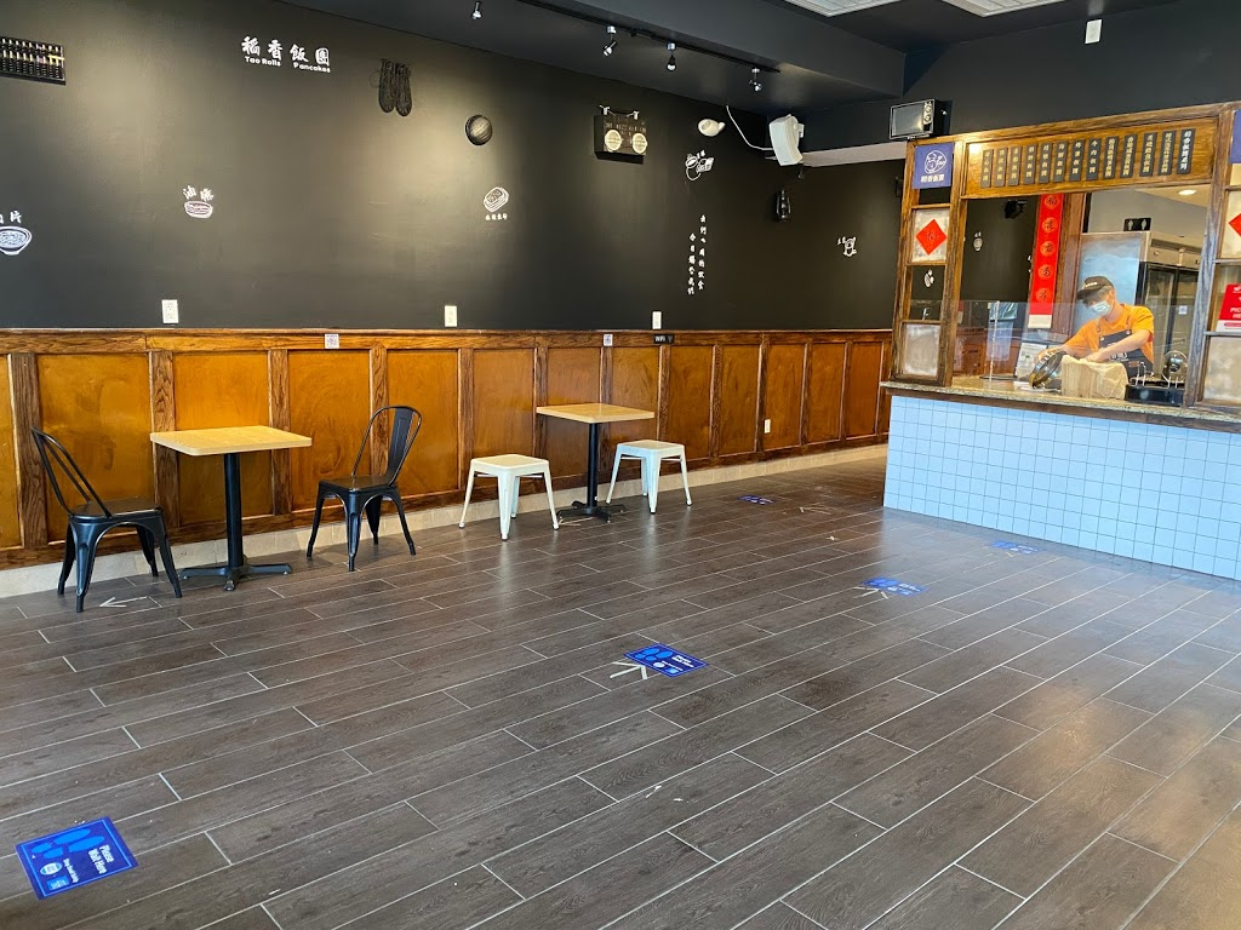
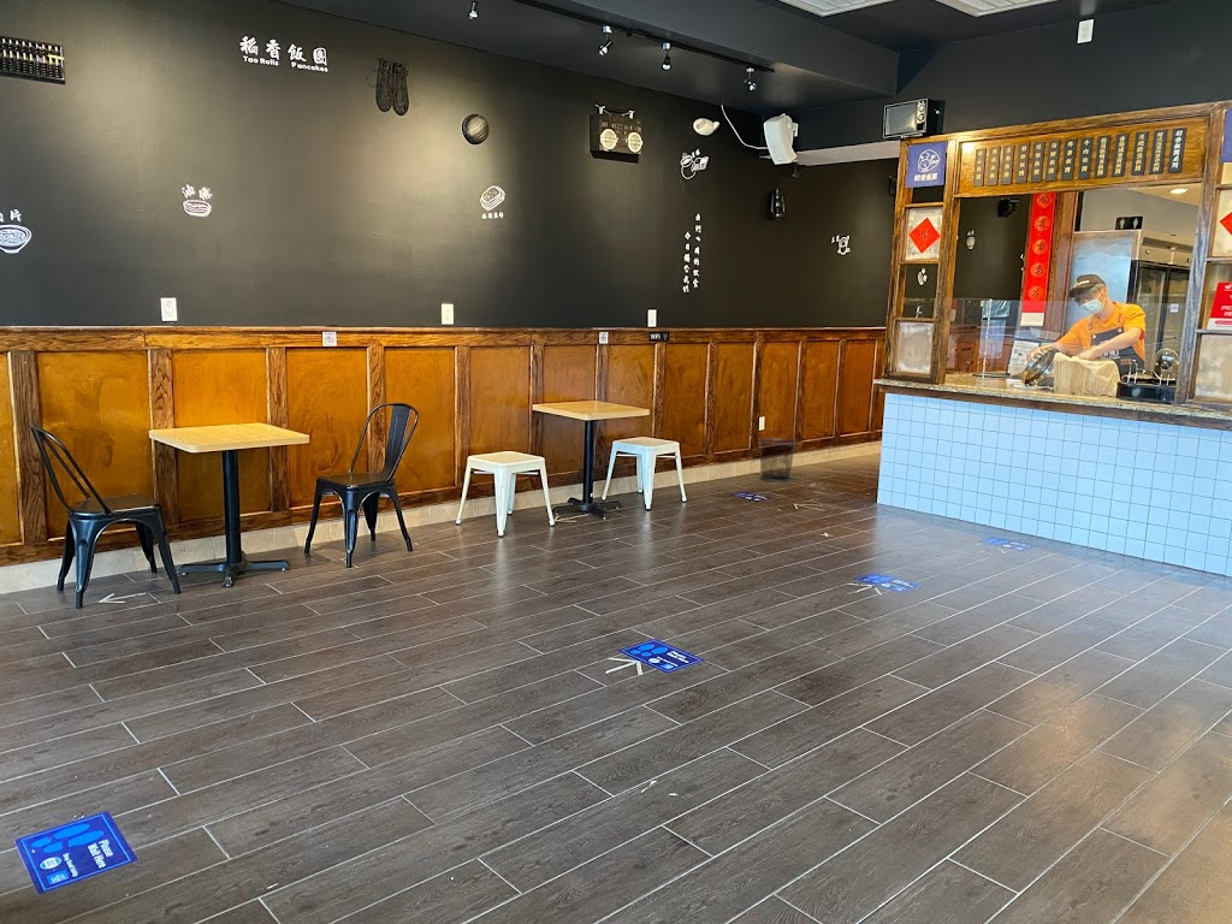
+ waste bin (775, 460)
